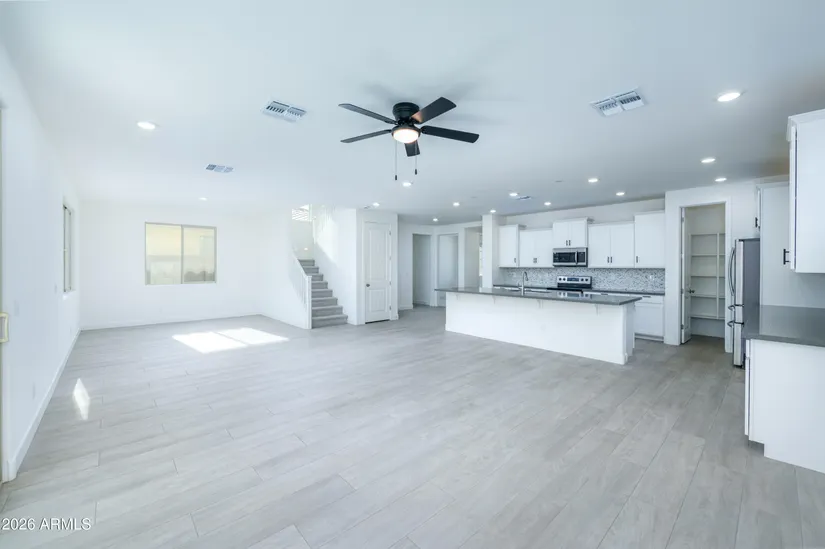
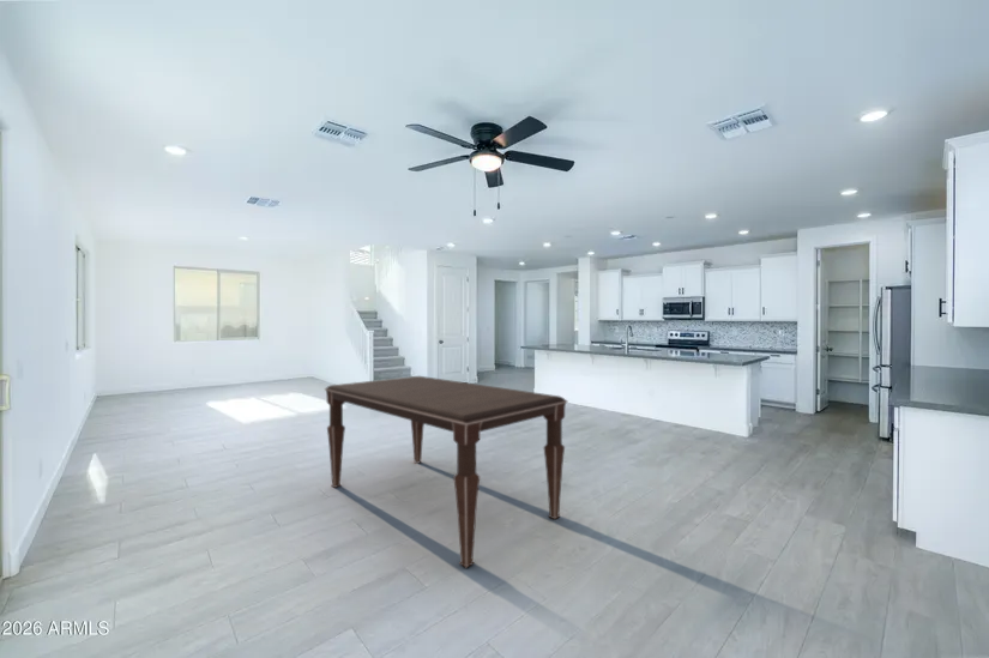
+ dining table (422, 440)
